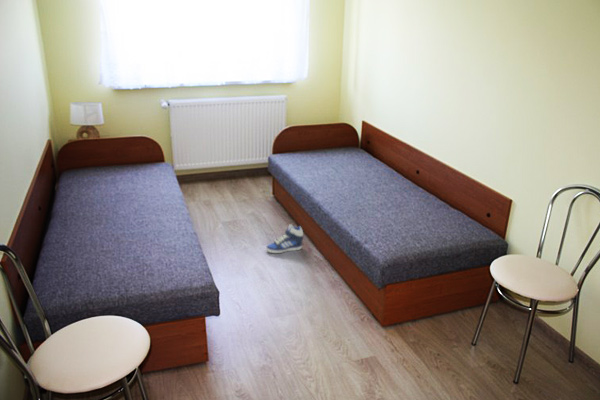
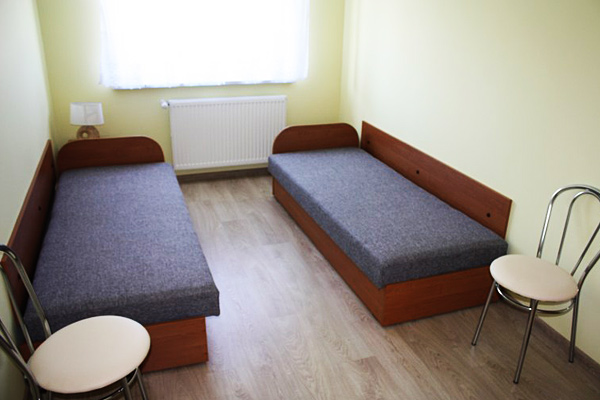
- sneaker (284, 236)
